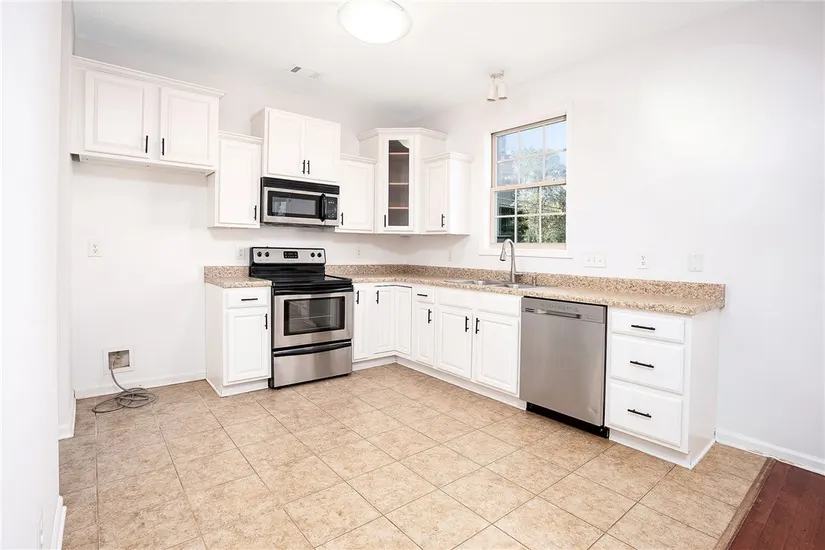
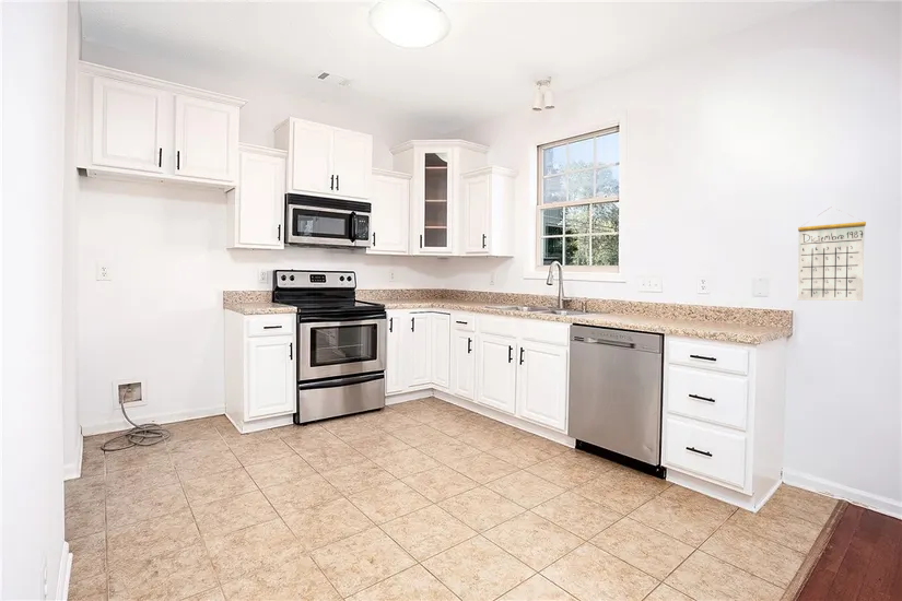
+ calendar (830, 254)
